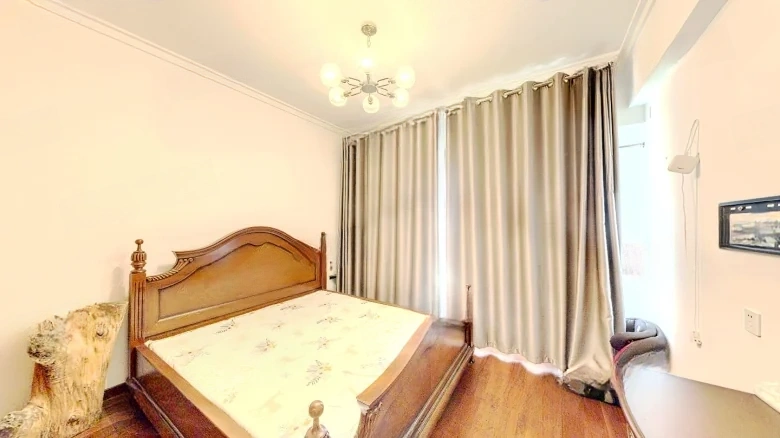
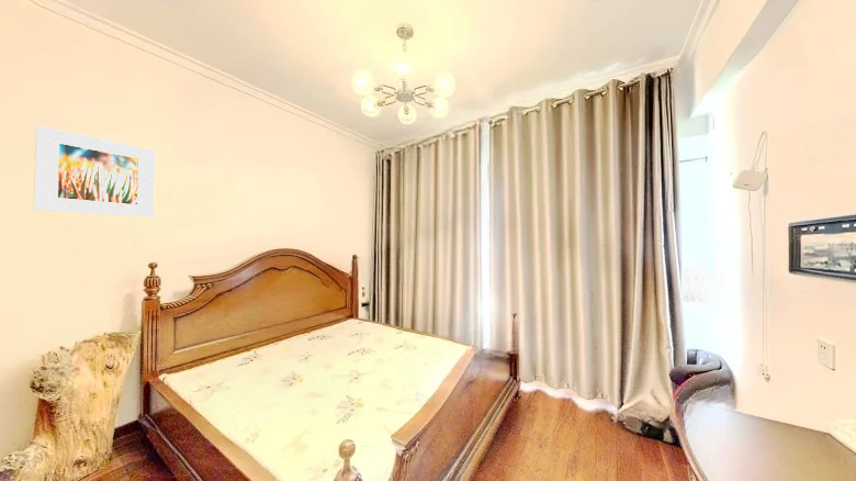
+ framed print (101, 176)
